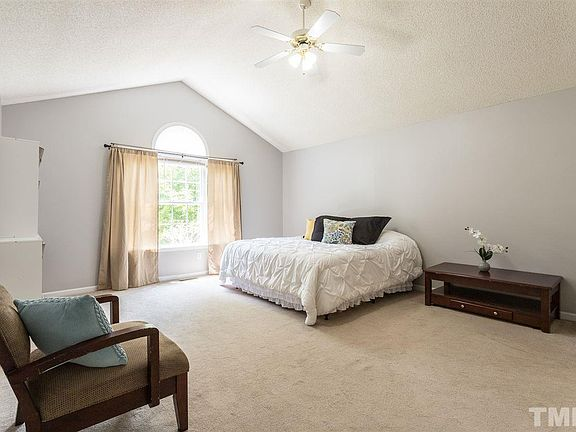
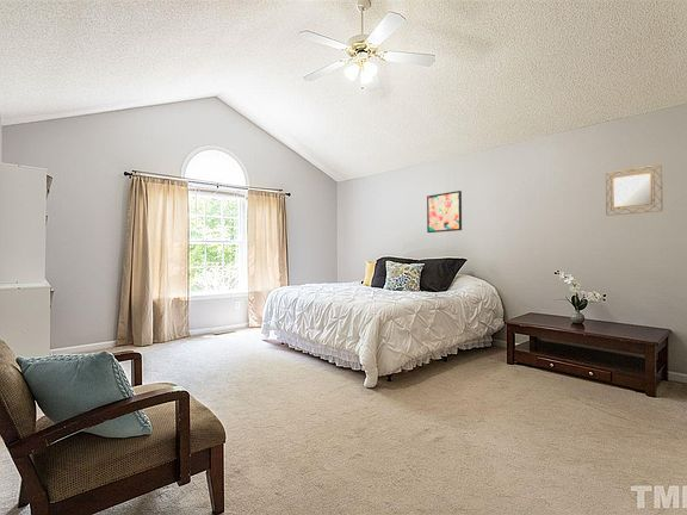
+ wall art (444, 212)
+ home mirror (632, 191)
